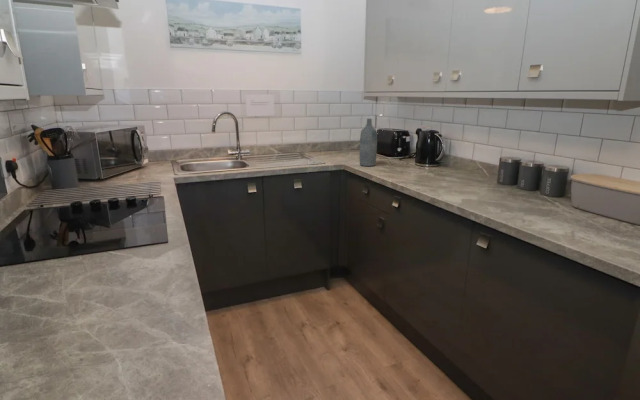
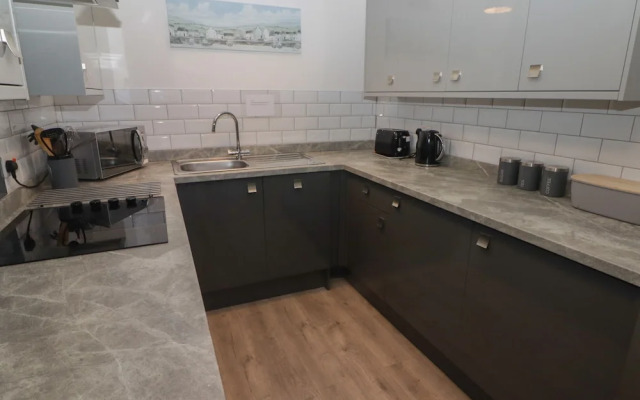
- bottle (368, 142)
